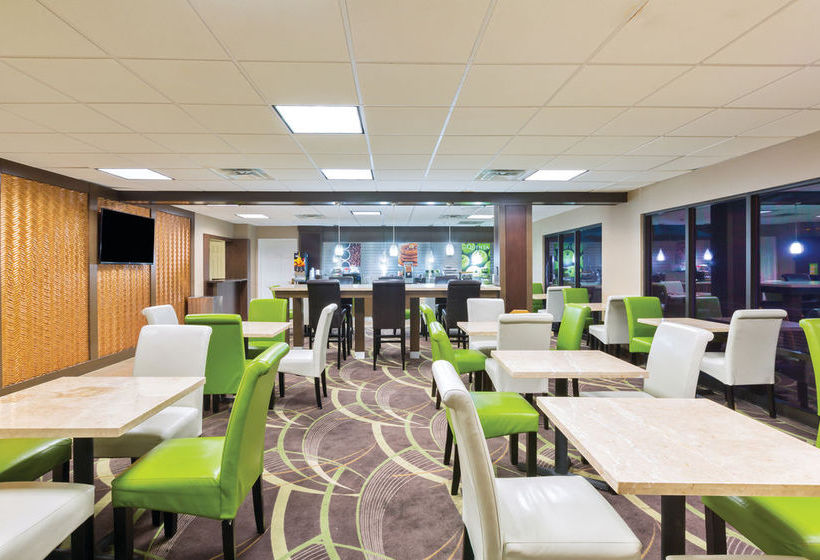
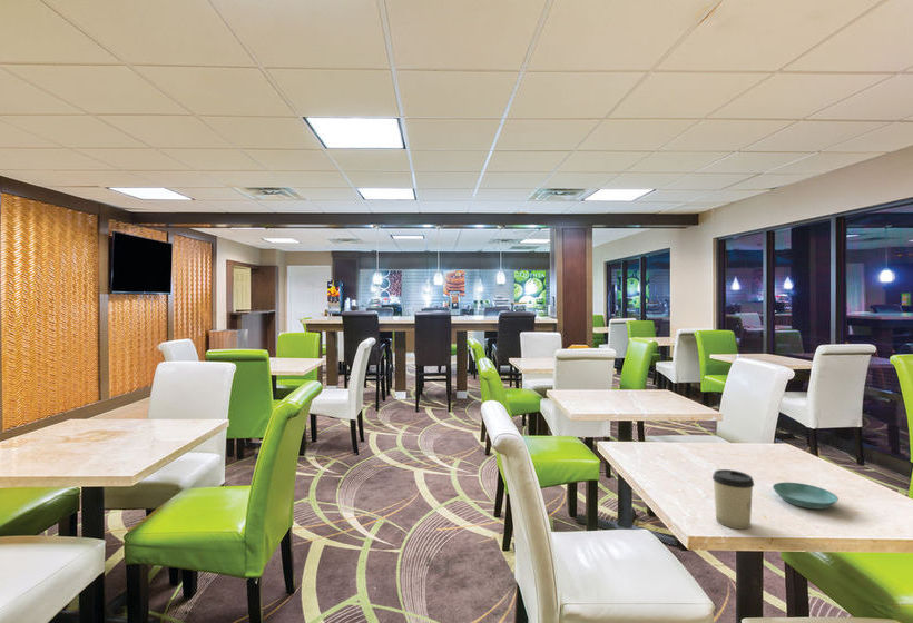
+ cup (733, 498)
+ saucer (804, 496)
